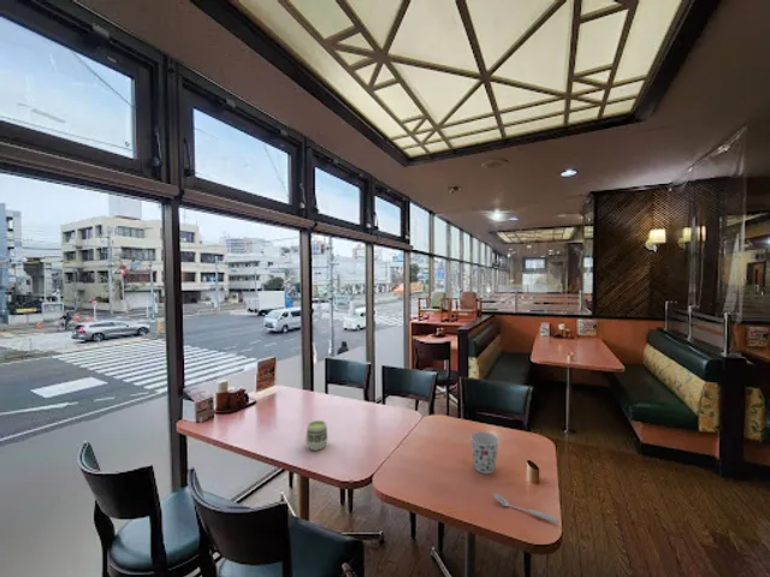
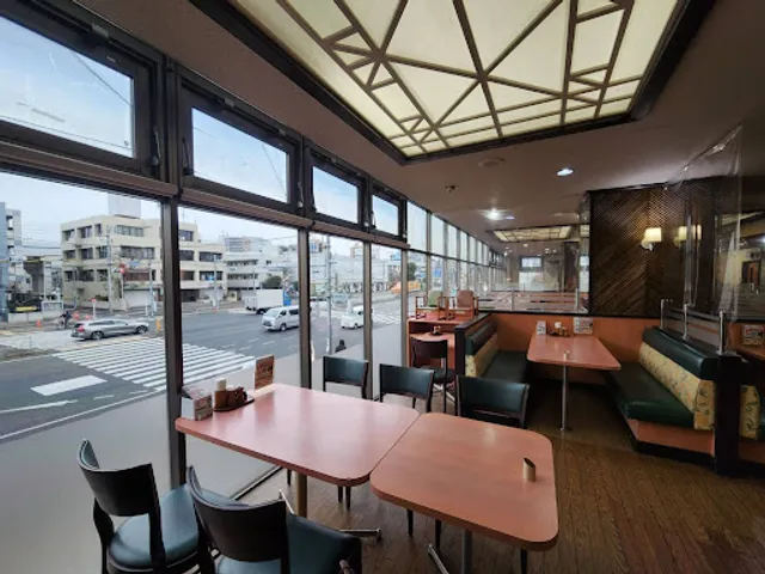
- cup (484, 453)
- cup (316, 435)
- spoon (523, 508)
